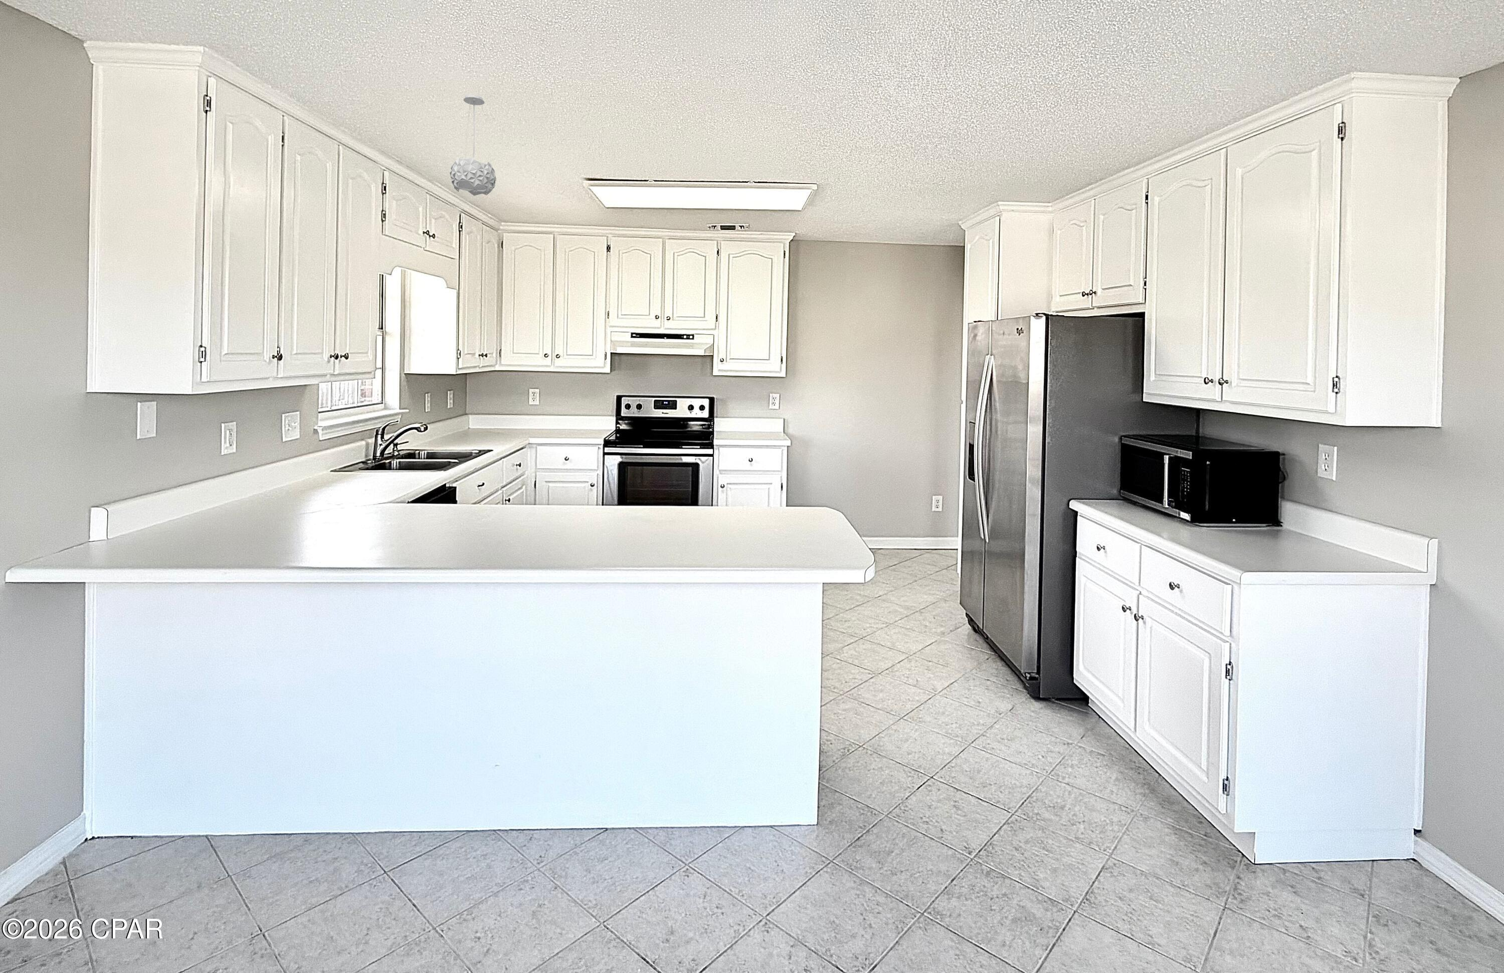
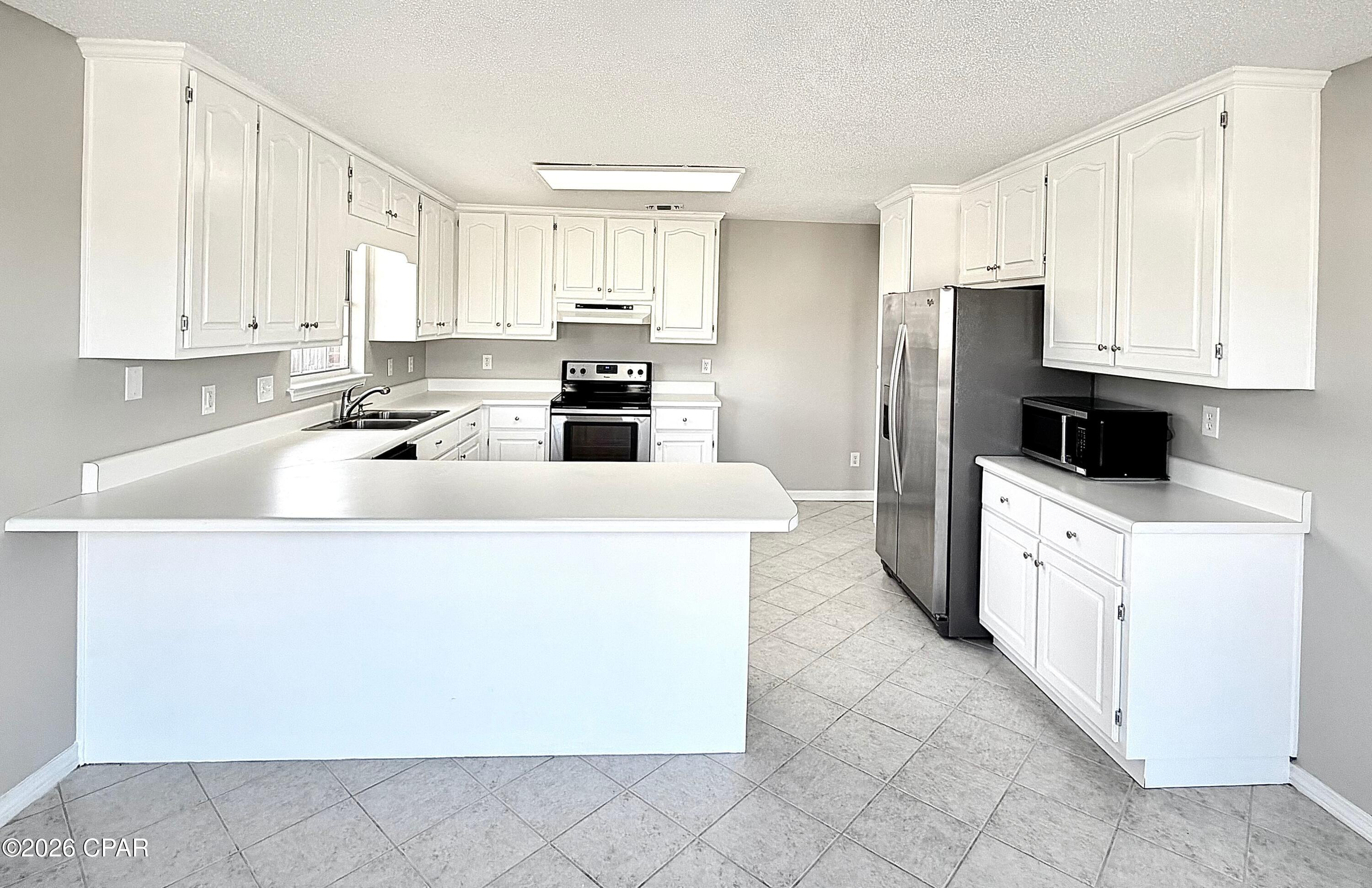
- pendant light (474, 145)
